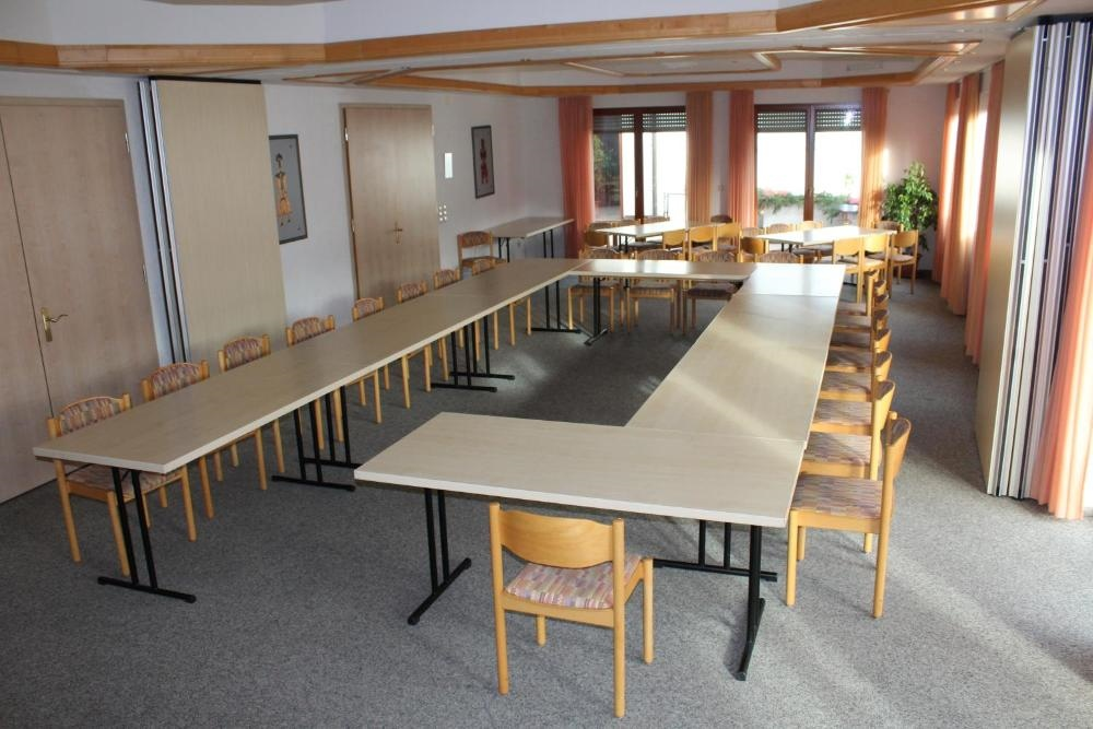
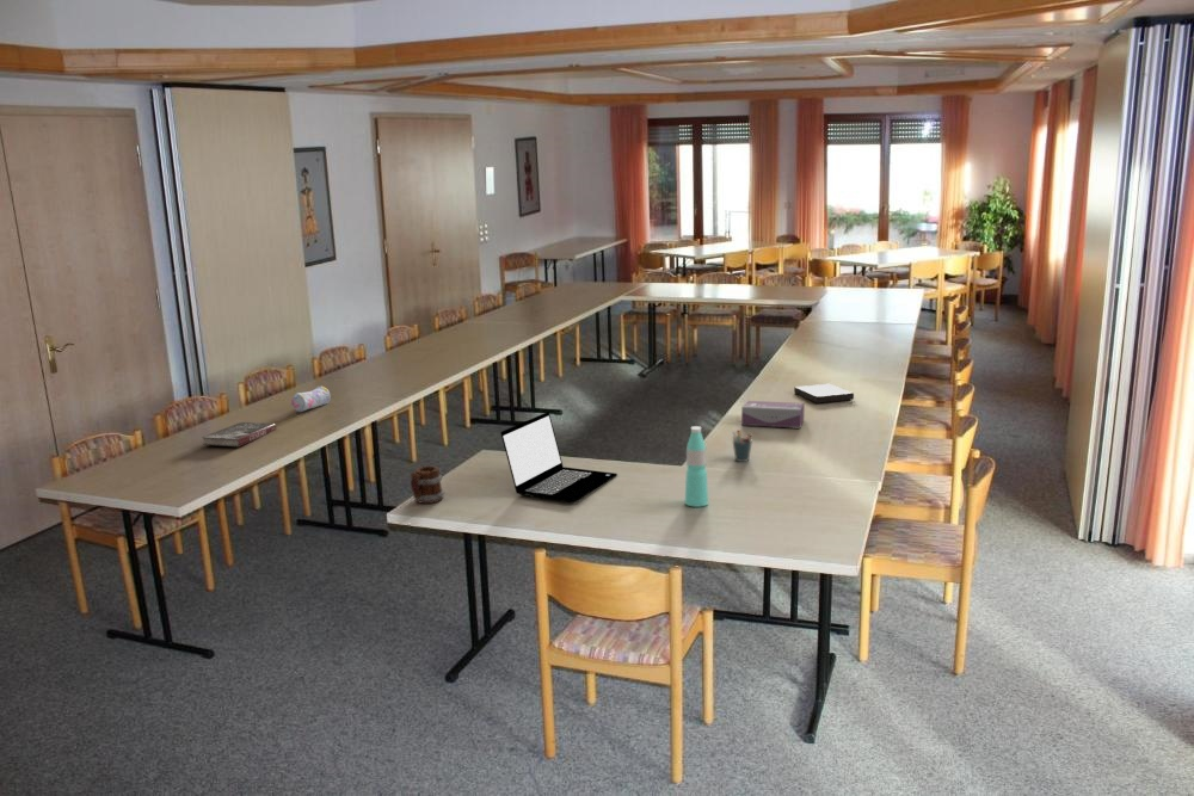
+ laptop (559, 455)
+ pen holder (741, 444)
+ water bottle (696, 465)
+ book (240, 433)
+ mug (425, 483)
+ book (823, 393)
+ tissue box (773, 413)
+ pencil case (310, 399)
